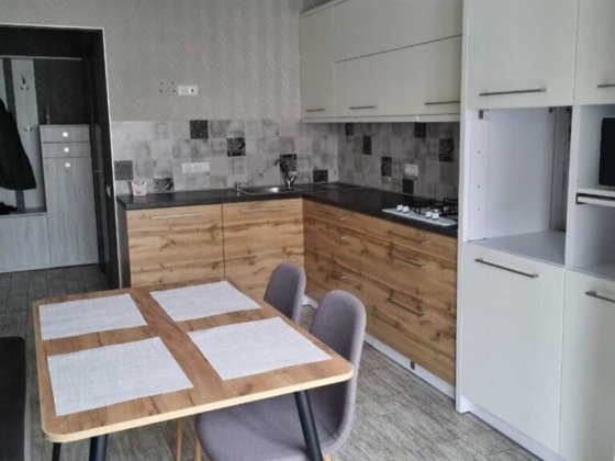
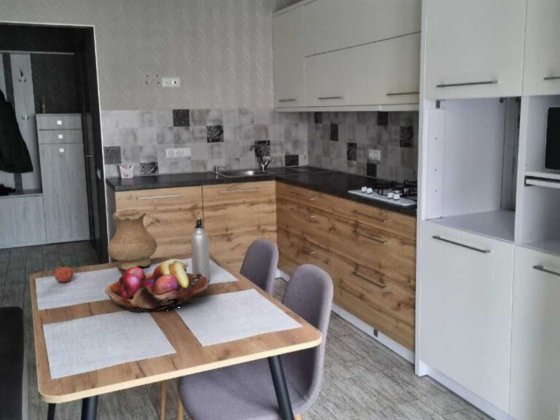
+ vase (131, 239)
+ apple (63, 271)
+ fruit basket (160, 283)
+ water bottle (200, 249)
